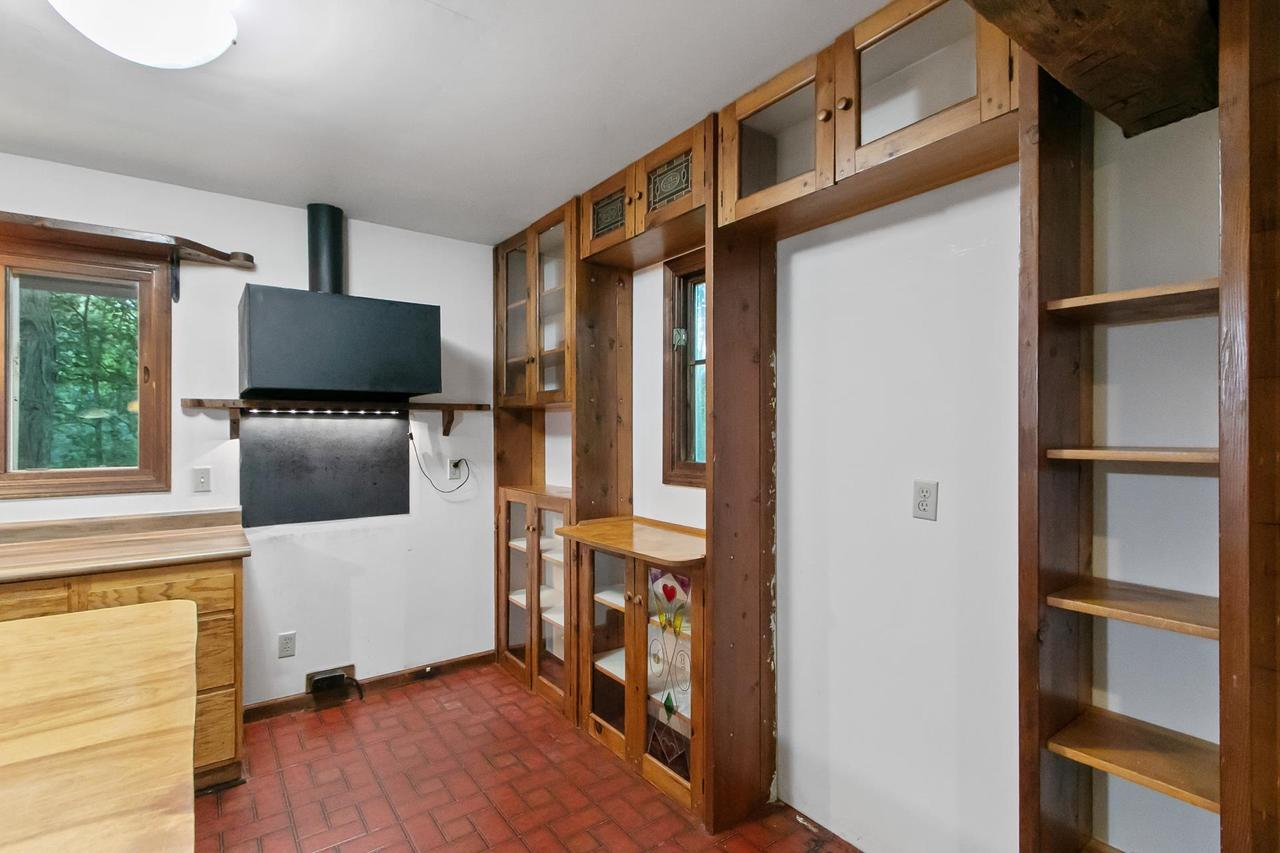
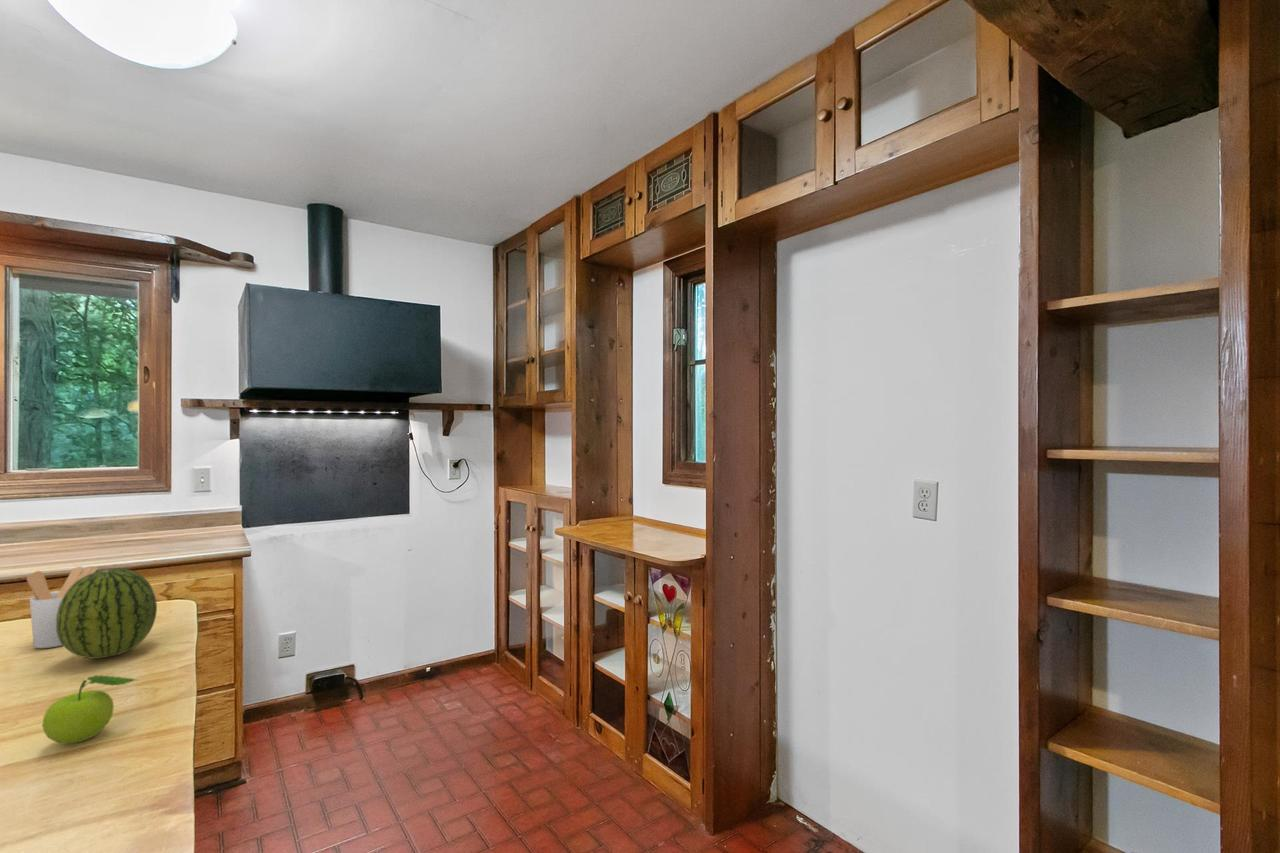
+ utensil holder (60, 602)
+ fruit (92, 706)
+ fruit (108, 612)
